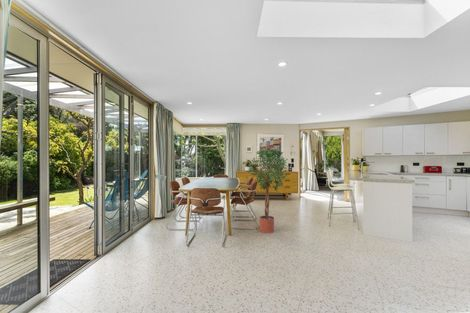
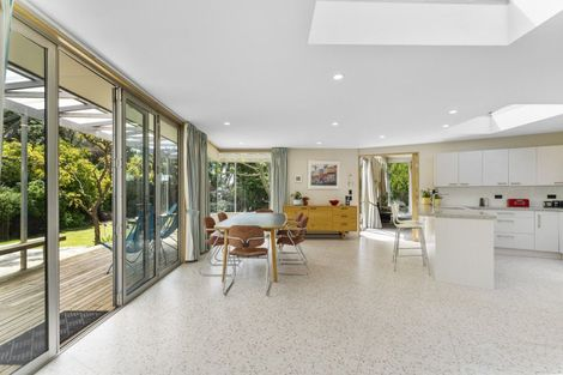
- potted tree (273, 187)
